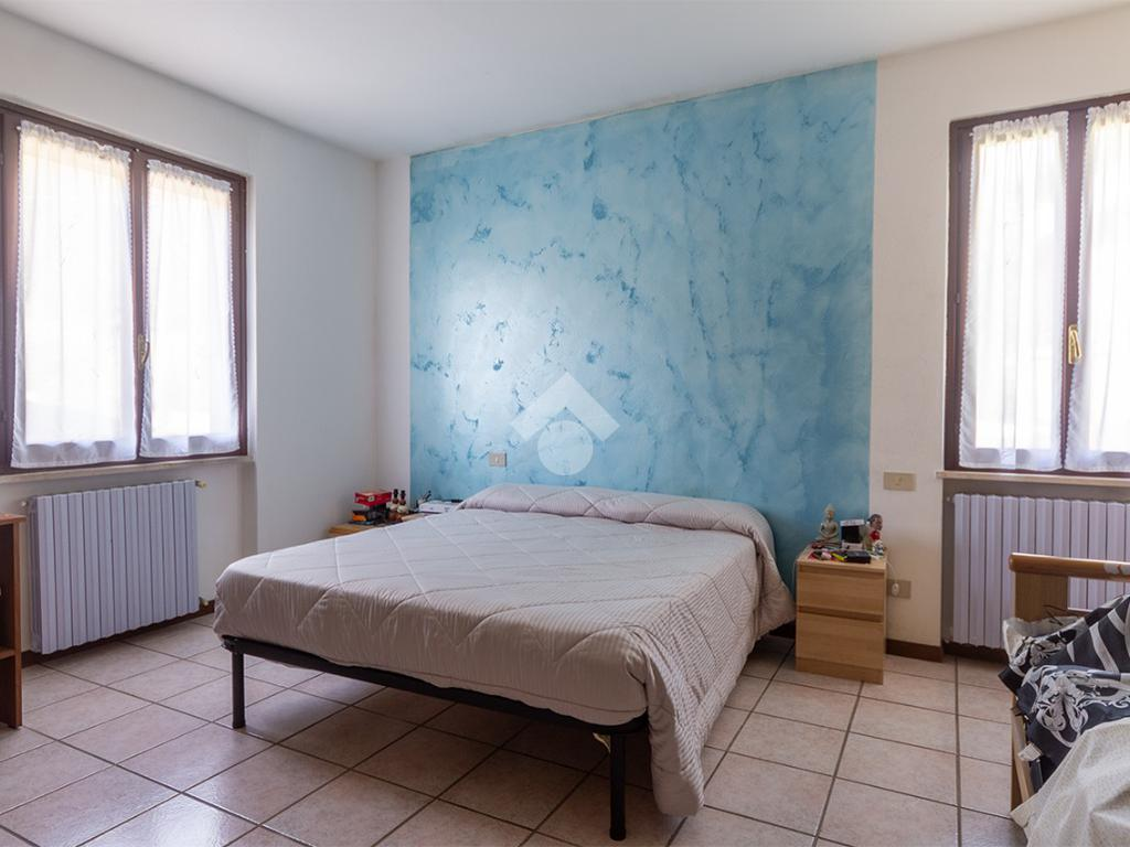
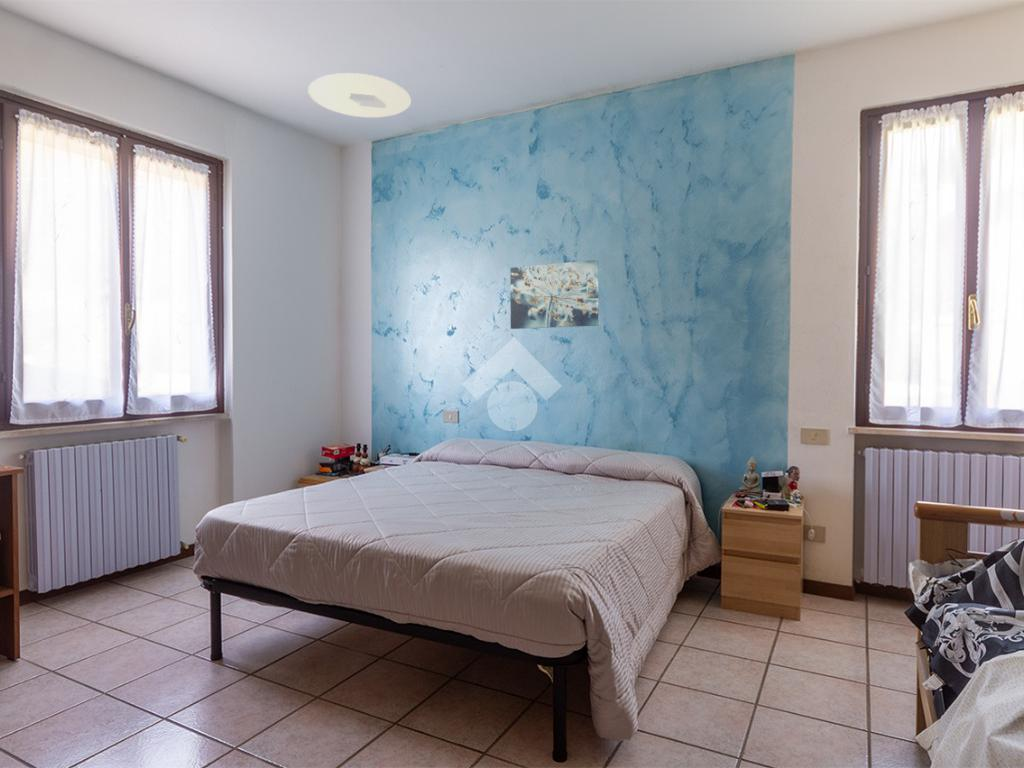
+ ceiling light (360, 92)
+ wall art (553, 295)
